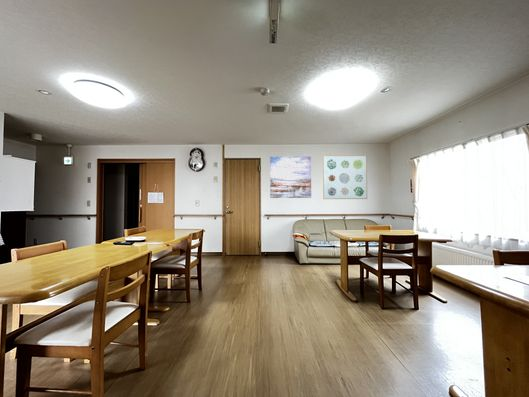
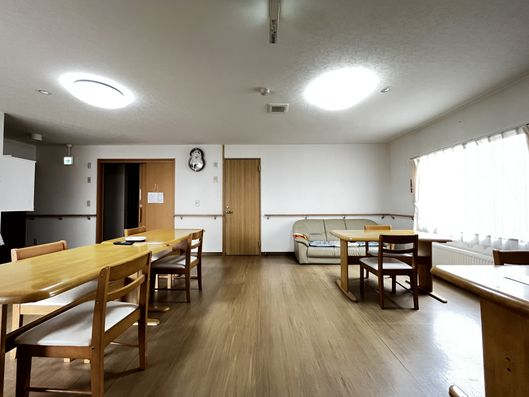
- wall art (345, 177)
- wall art (290, 177)
